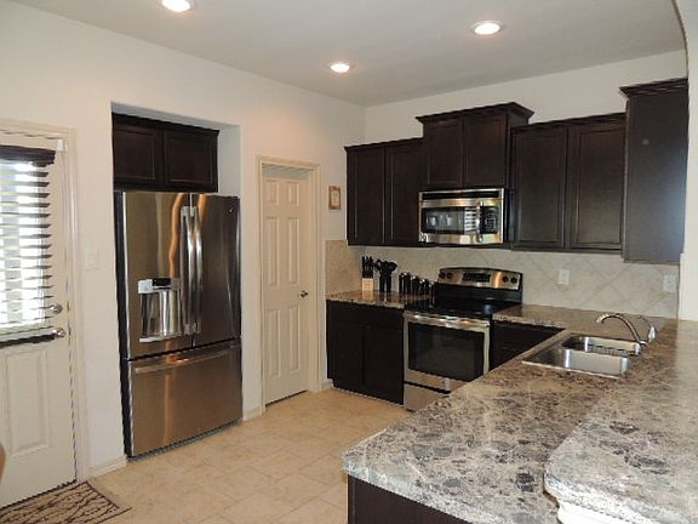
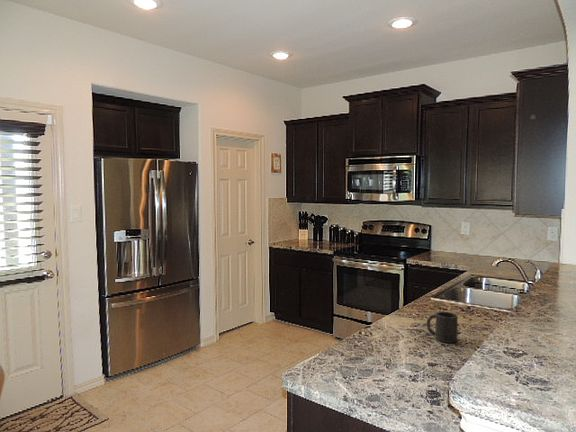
+ mug (441, 326)
